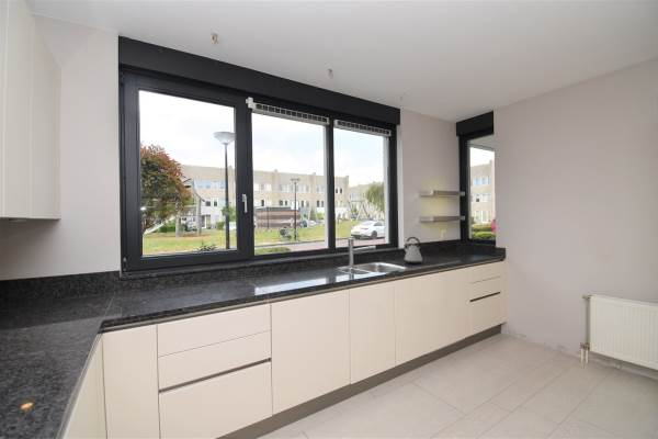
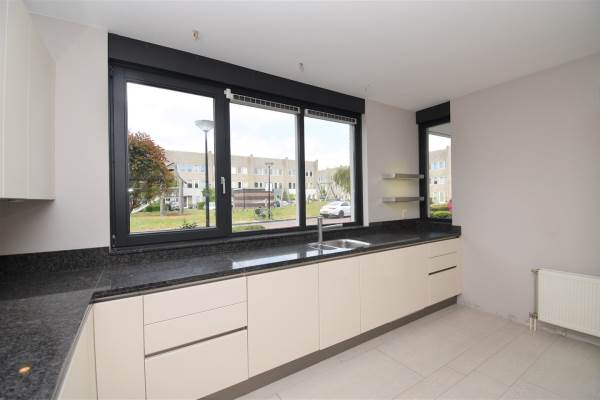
- kettle (412, 250)
